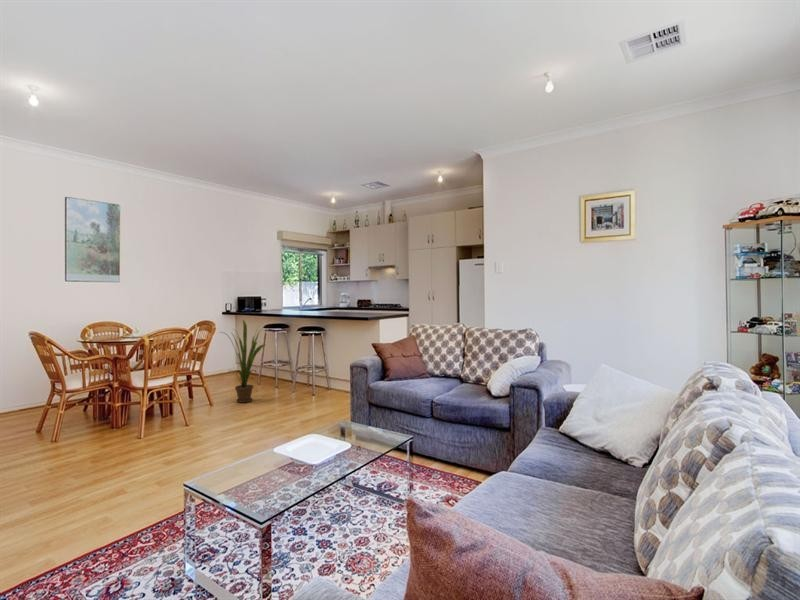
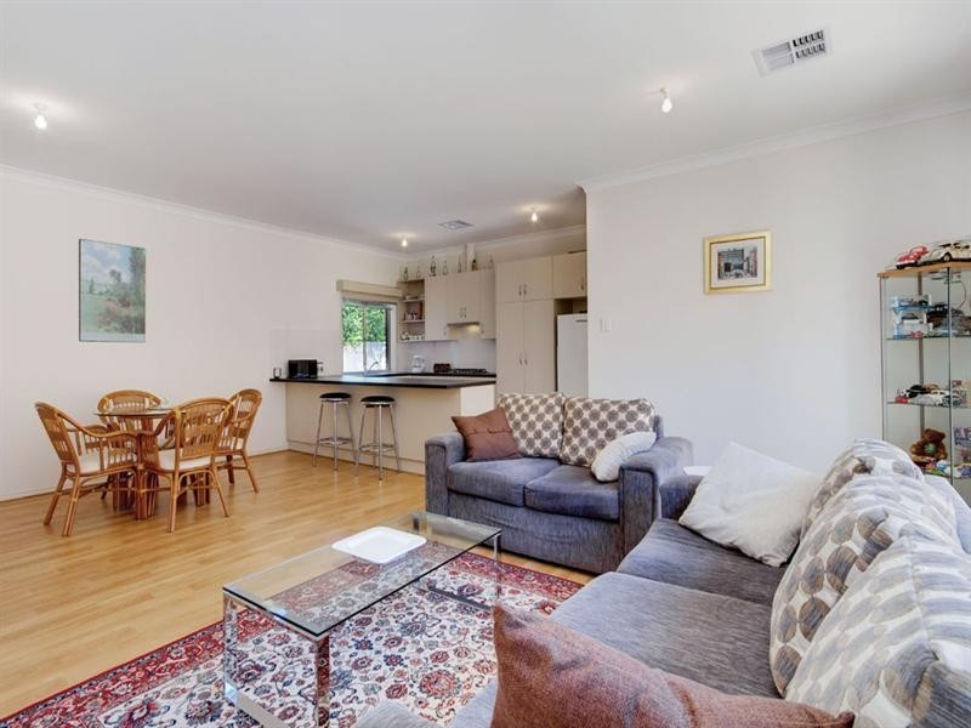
- house plant (242, 360)
